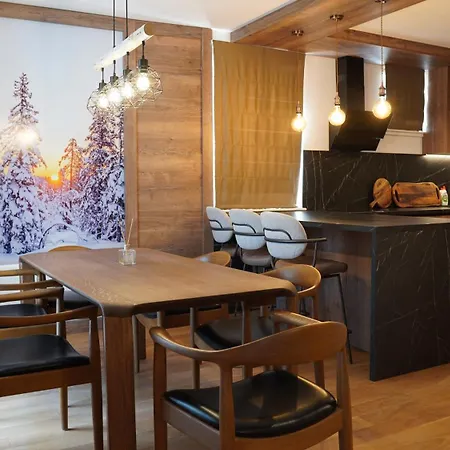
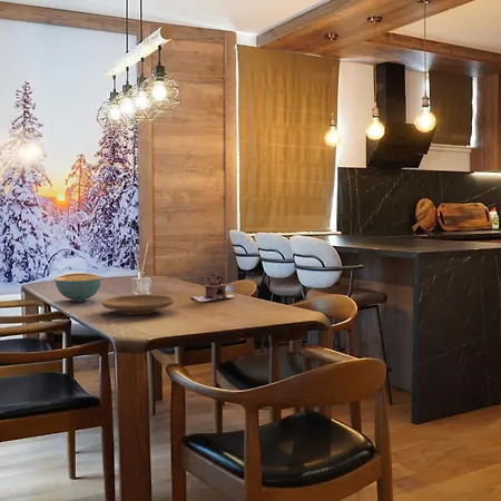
+ plate (138, 305)
+ teapot (214, 285)
+ cereal bowl (79, 288)
